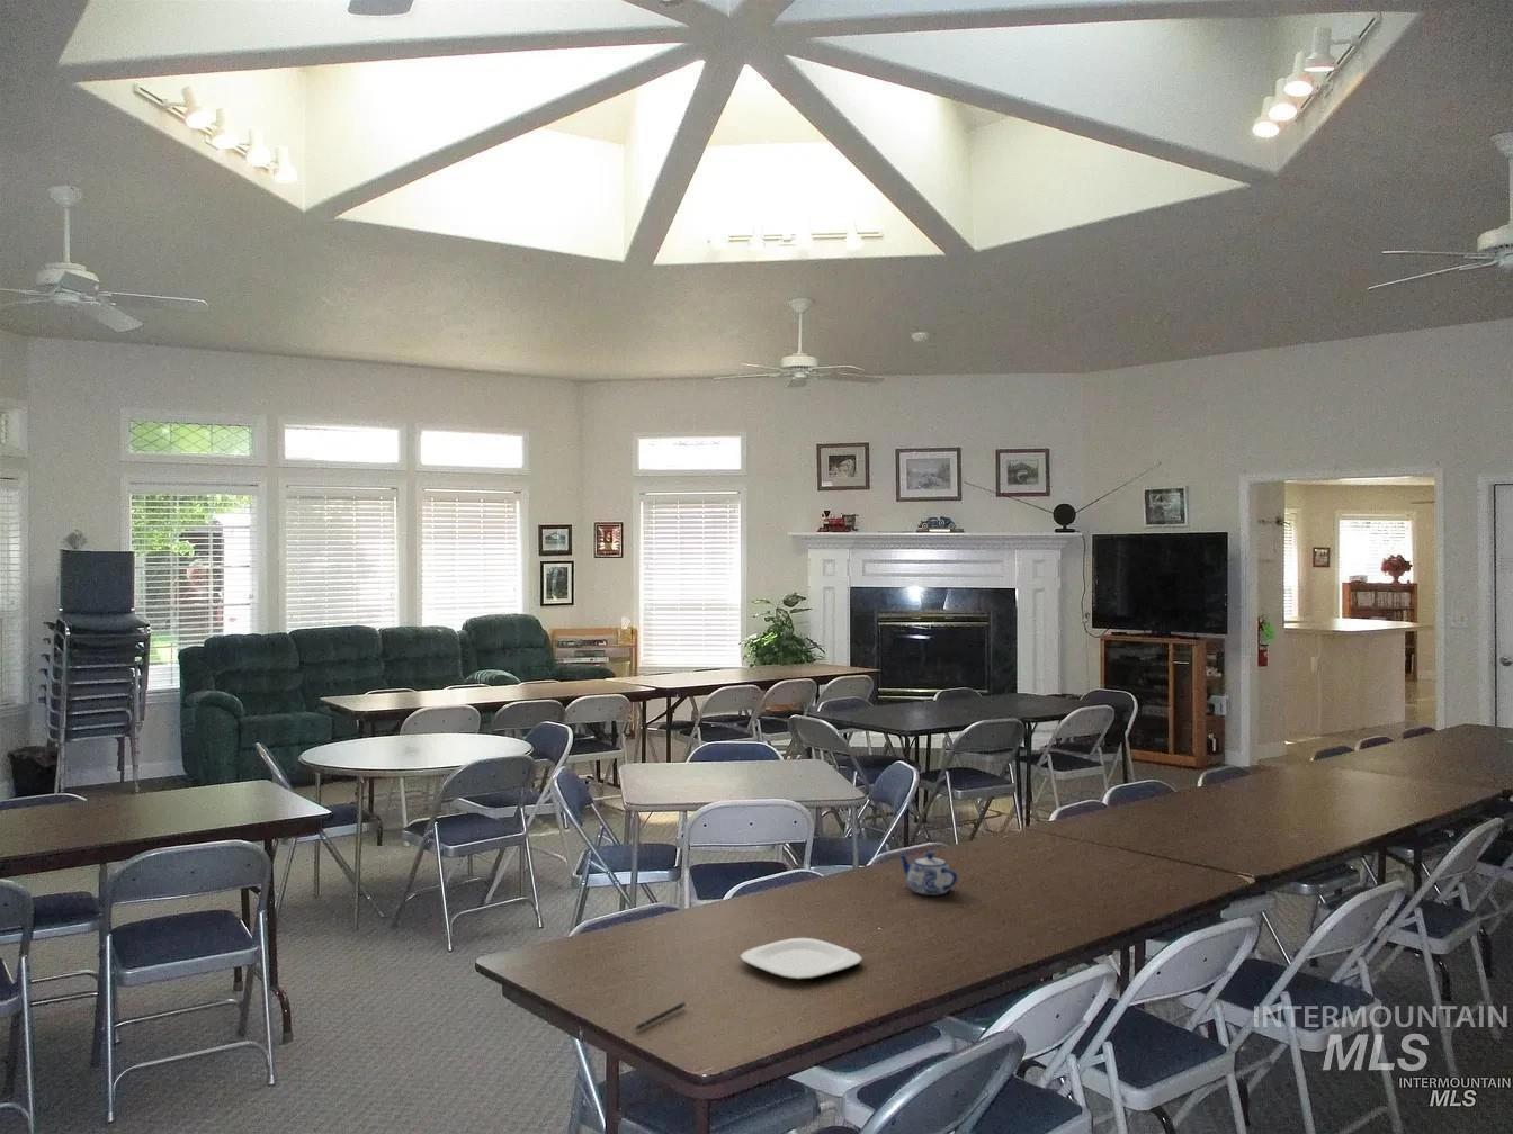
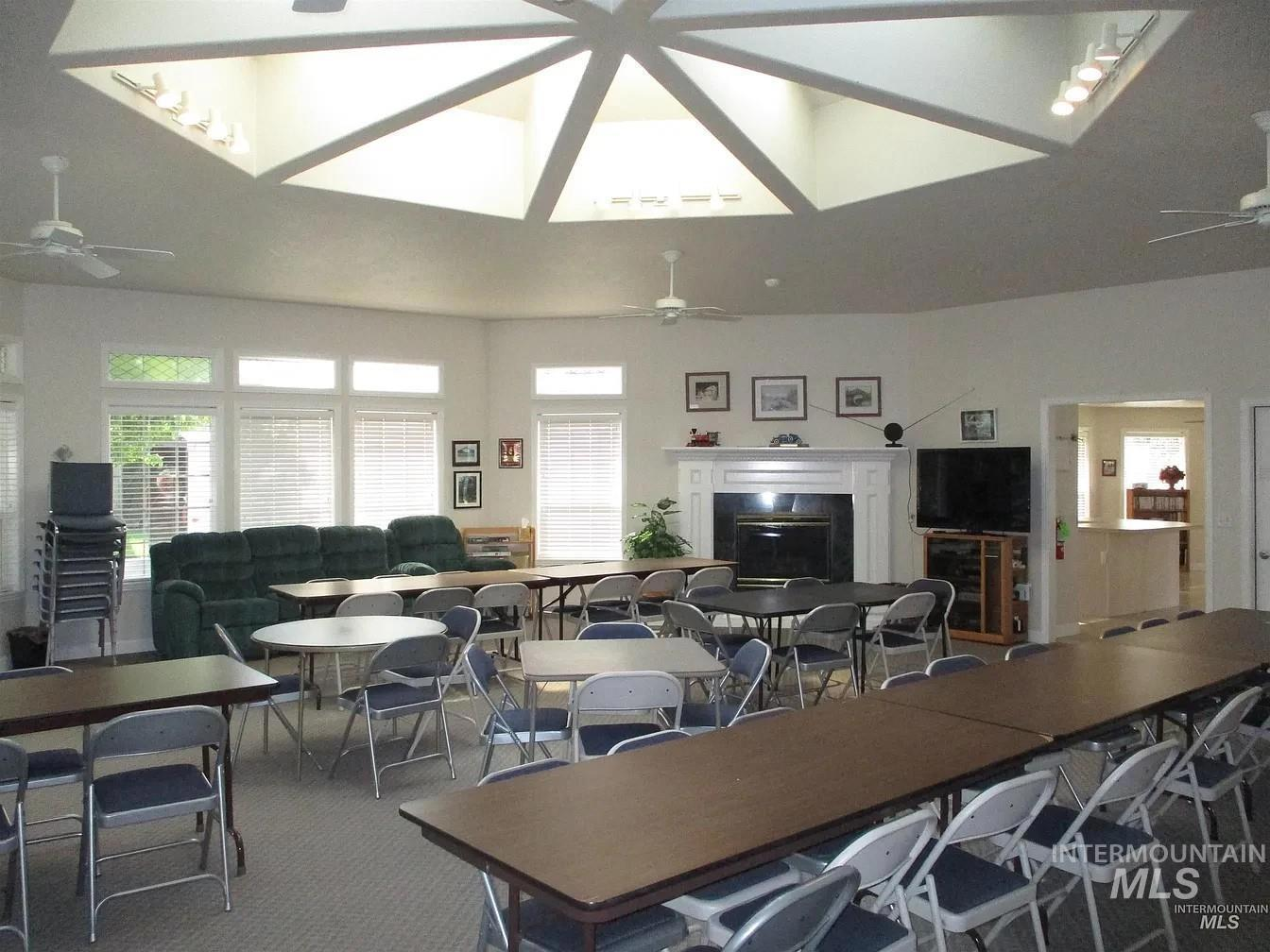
- pen (660, 1016)
- teapot (927, 871)
- plate (801, 960)
